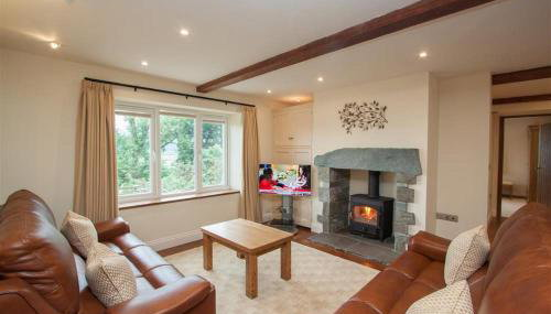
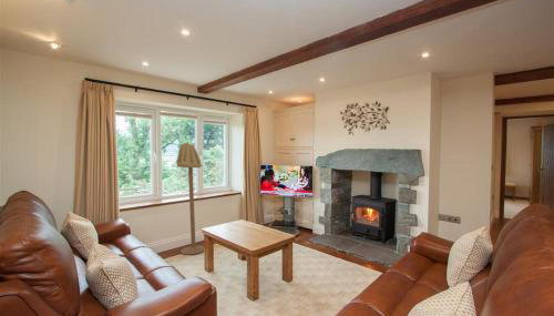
+ floor lamp (189, 195)
